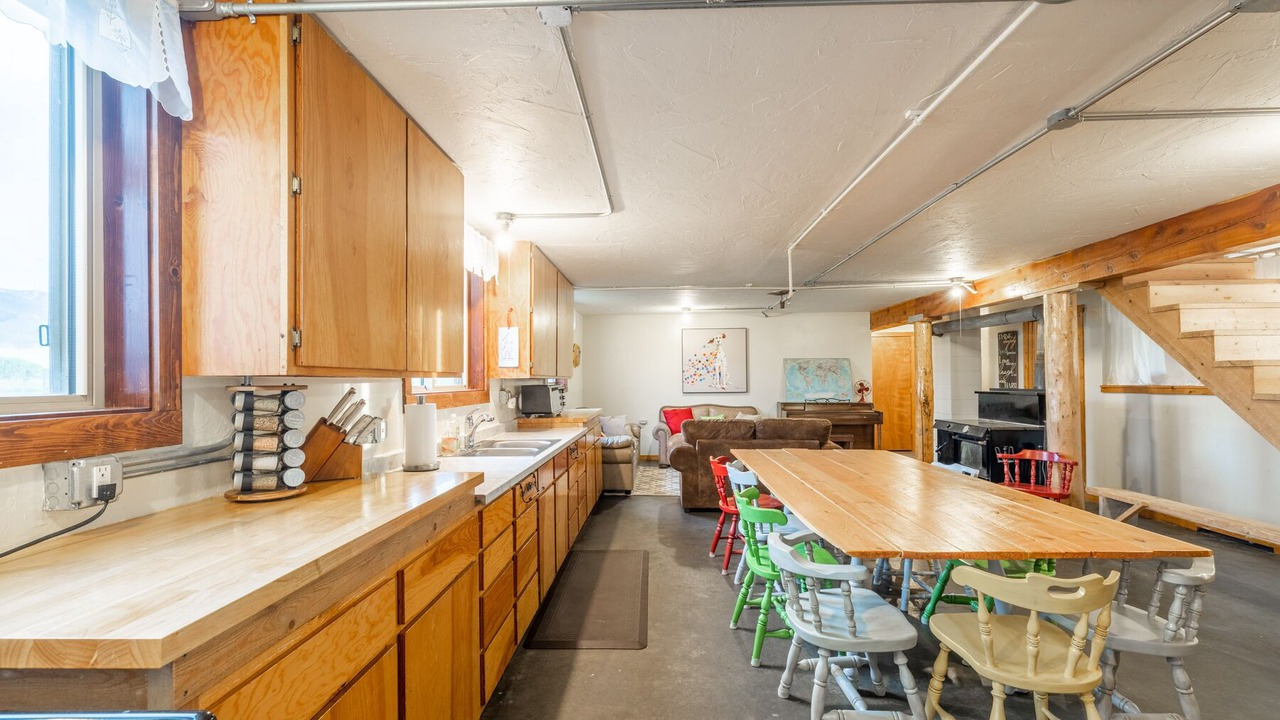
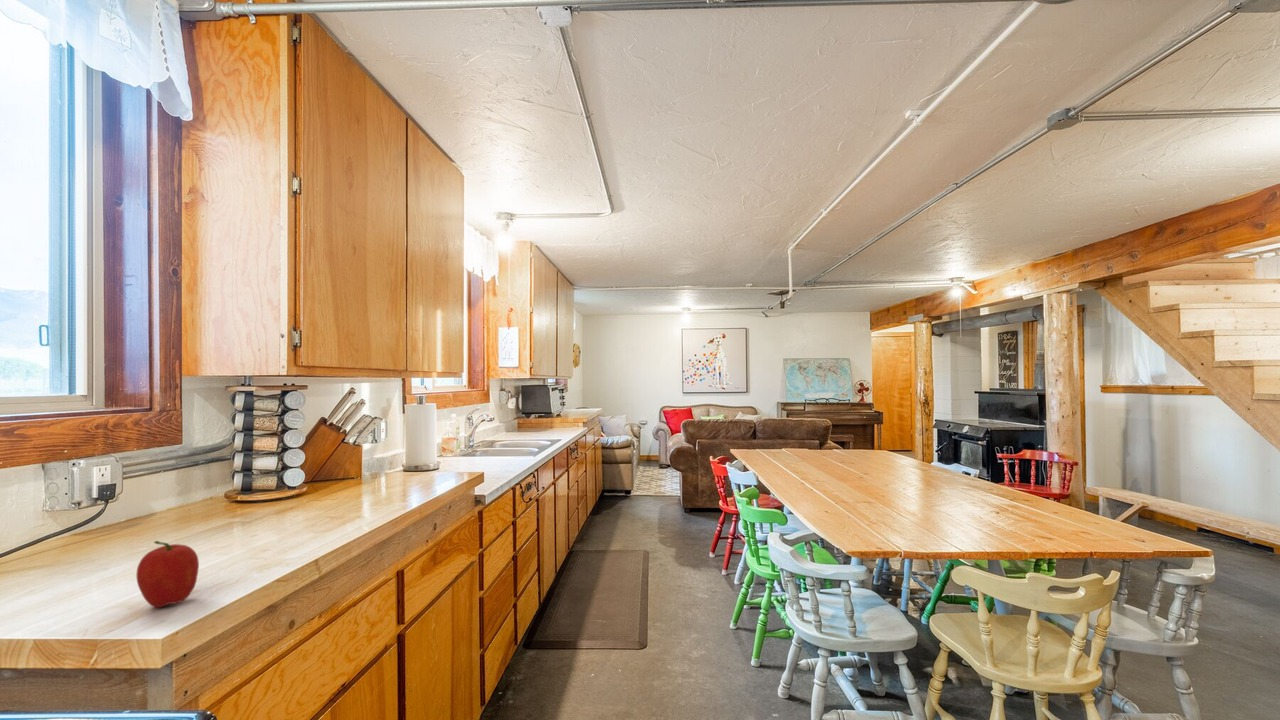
+ fruit (168, 571)
